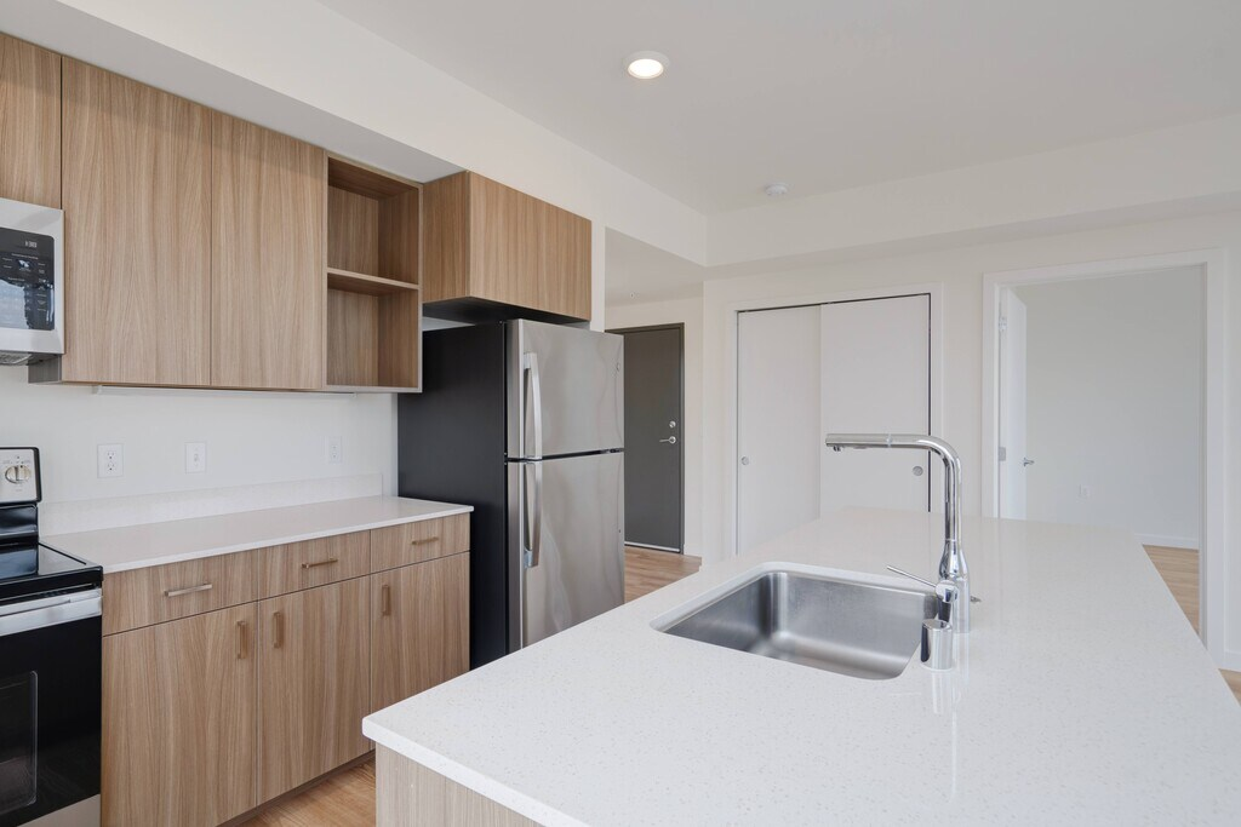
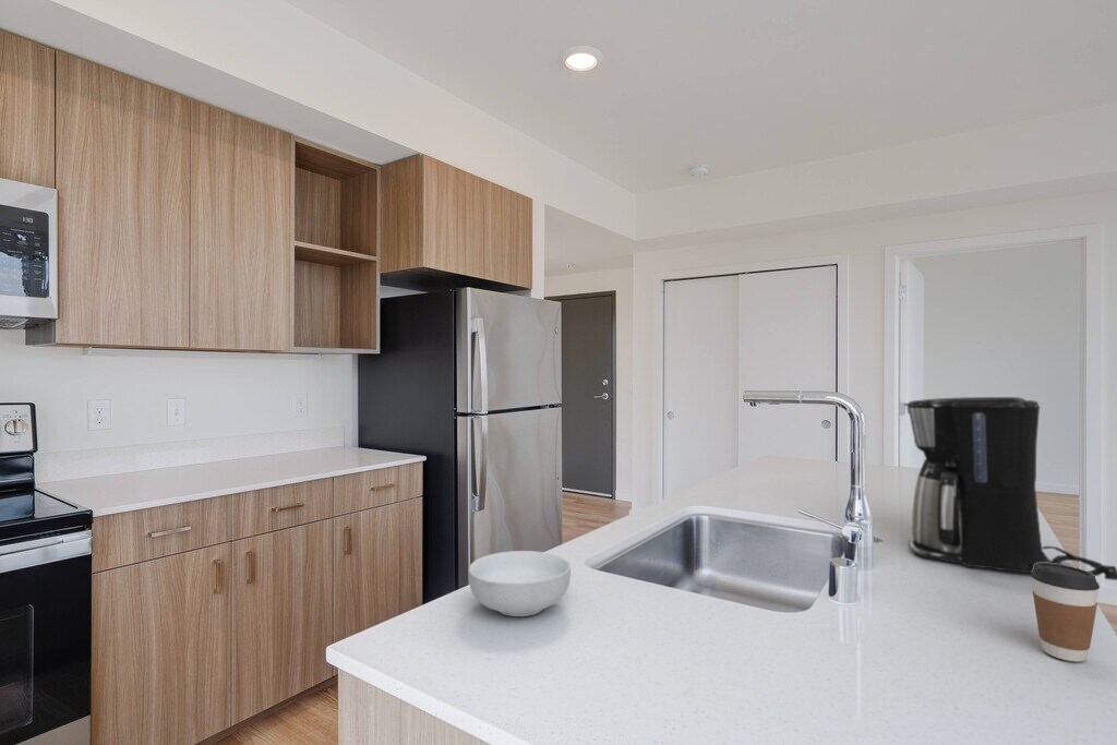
+ cereal bowl (519, 586)
+ coffee maker (994, 480)
+ coffee cup (1064, 611)
